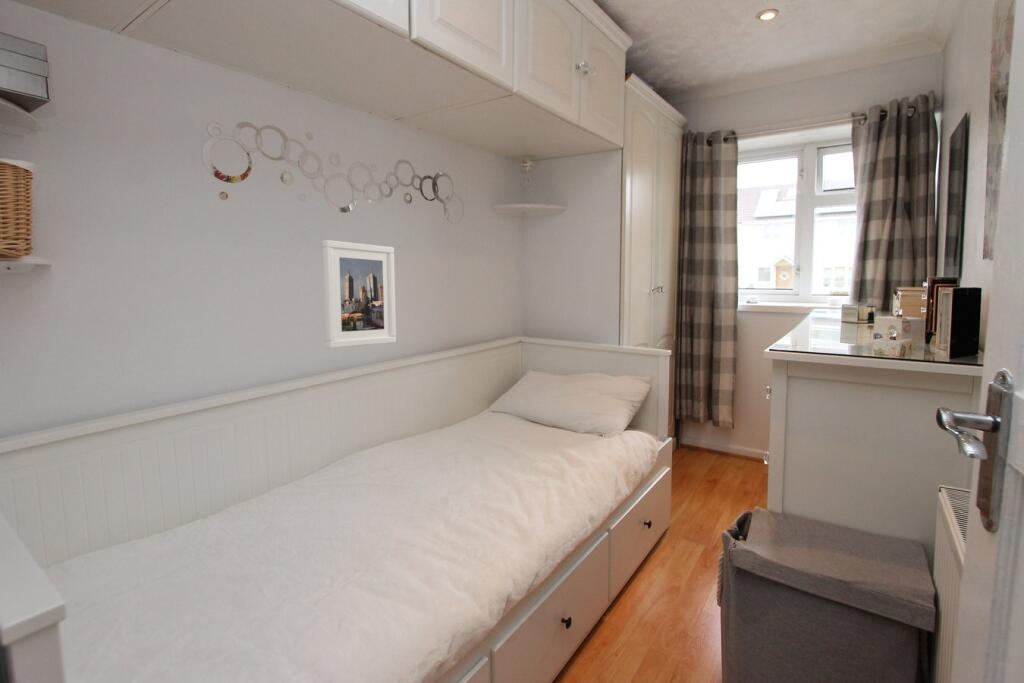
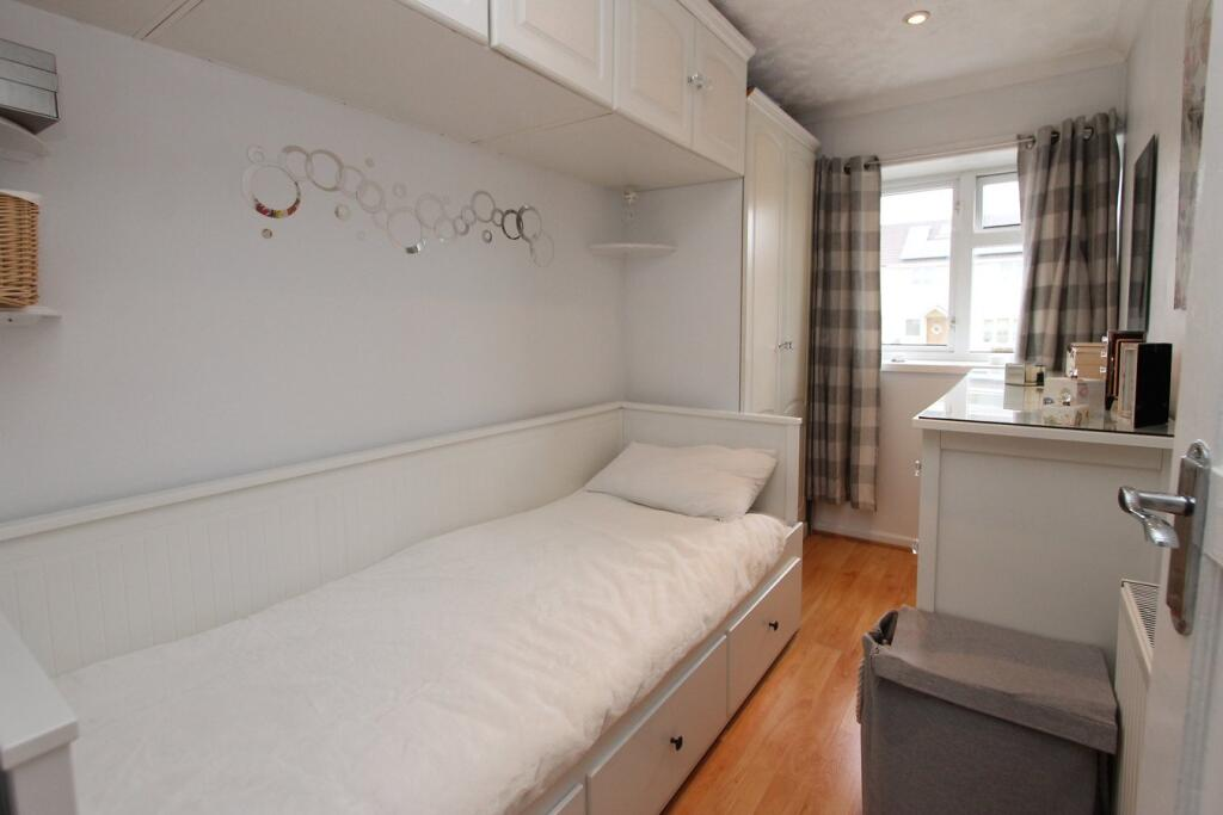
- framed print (361, 294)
